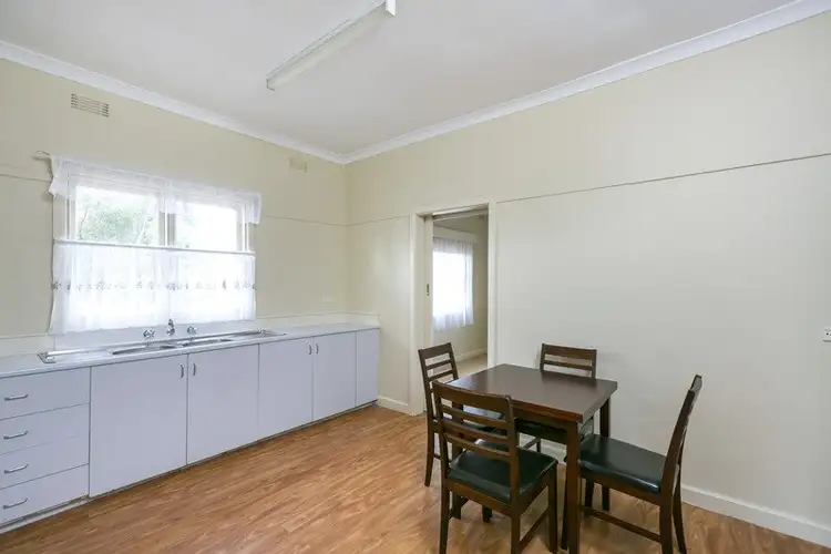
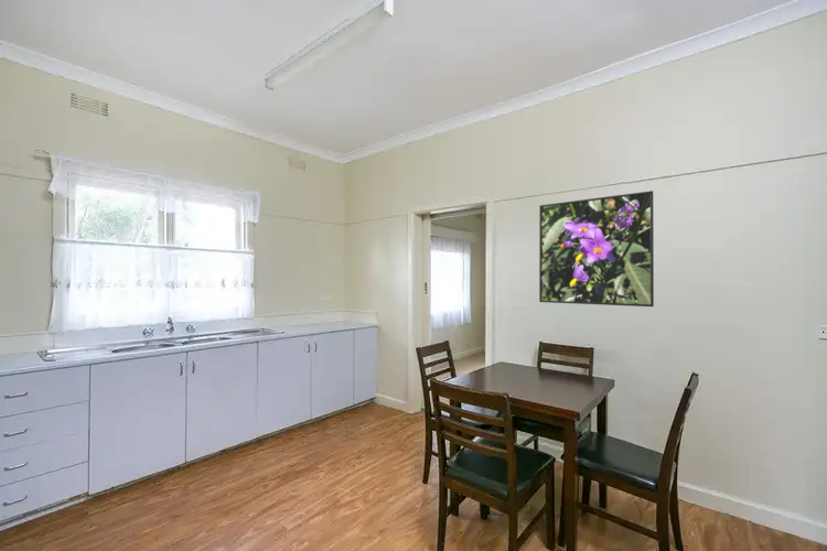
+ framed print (591, 251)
